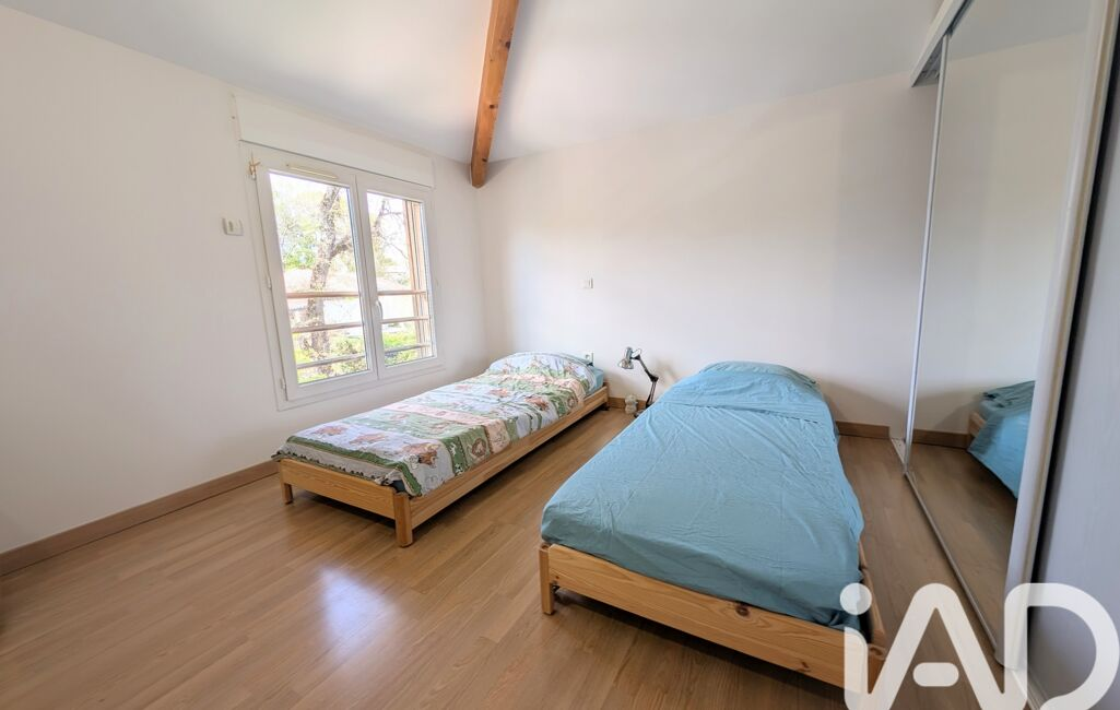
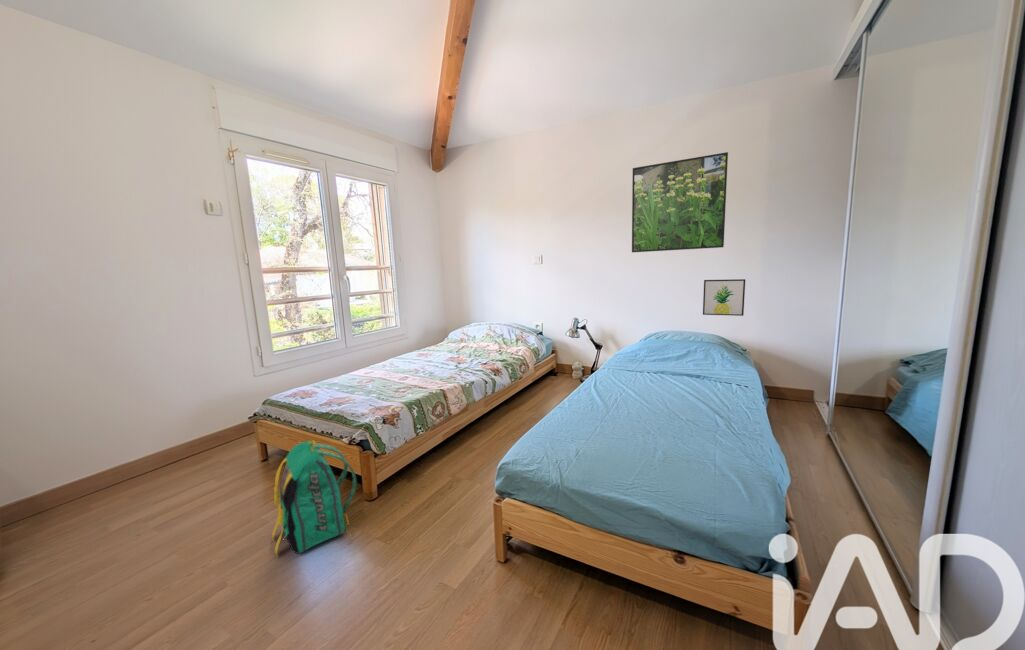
+ wall art (723, 297)
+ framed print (676, 206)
+ backpack (311, 487)
